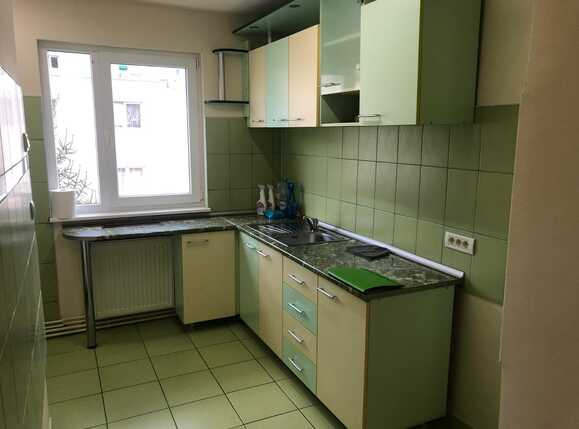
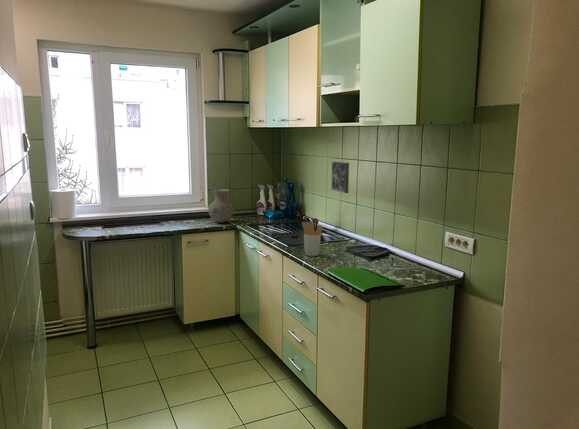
+ vase (221, 206)
+ decorative tile (339, 177)
+ utensil holder (310, 237)
